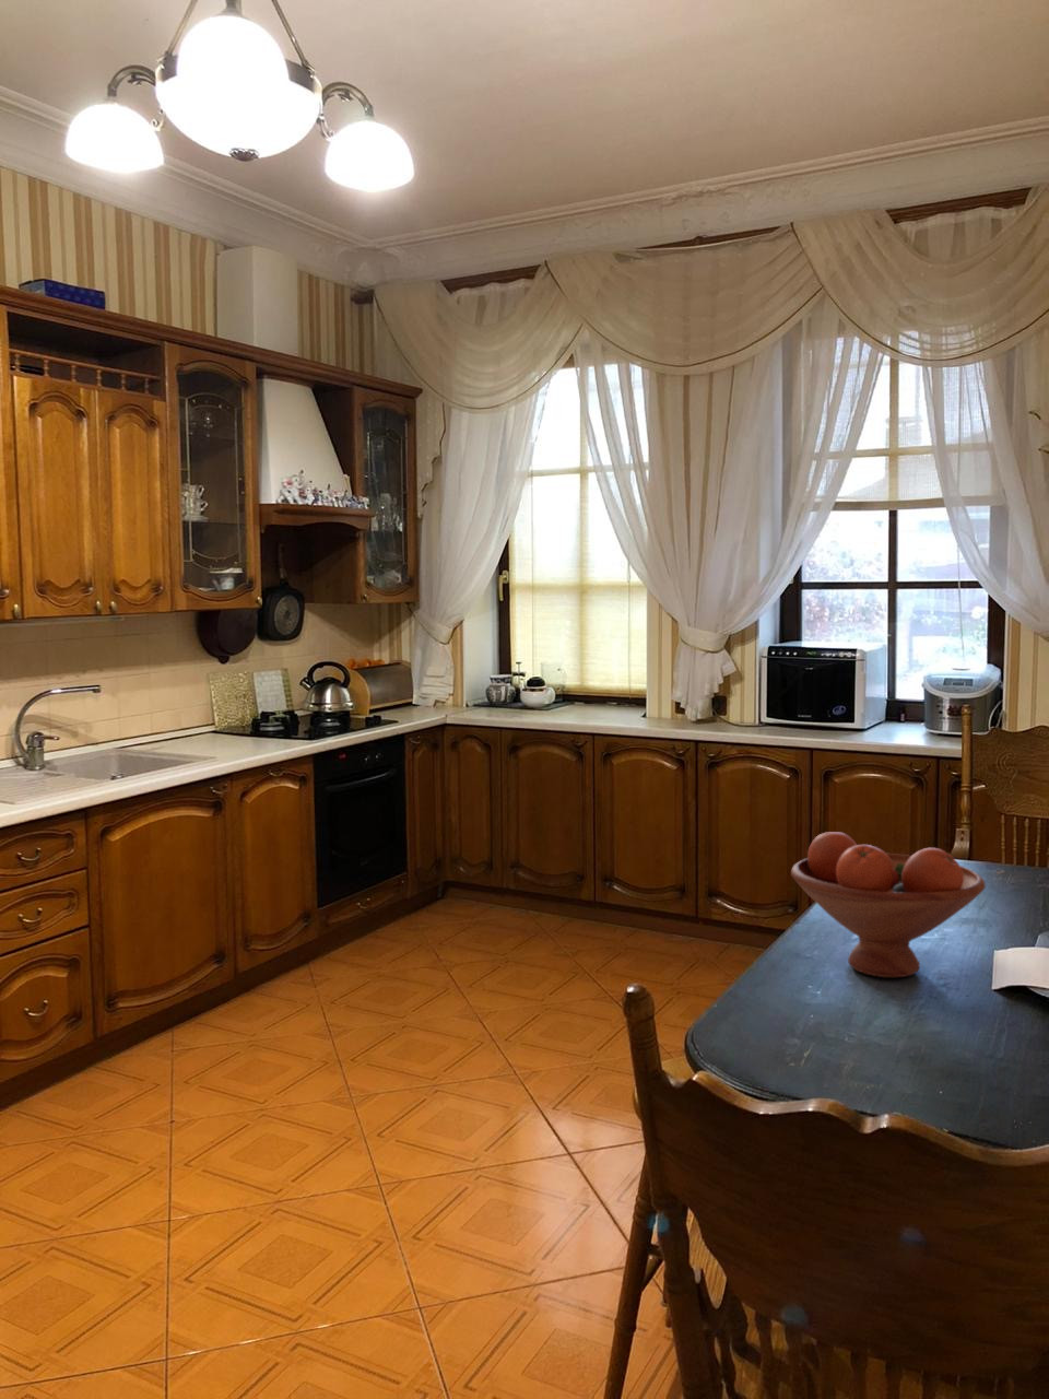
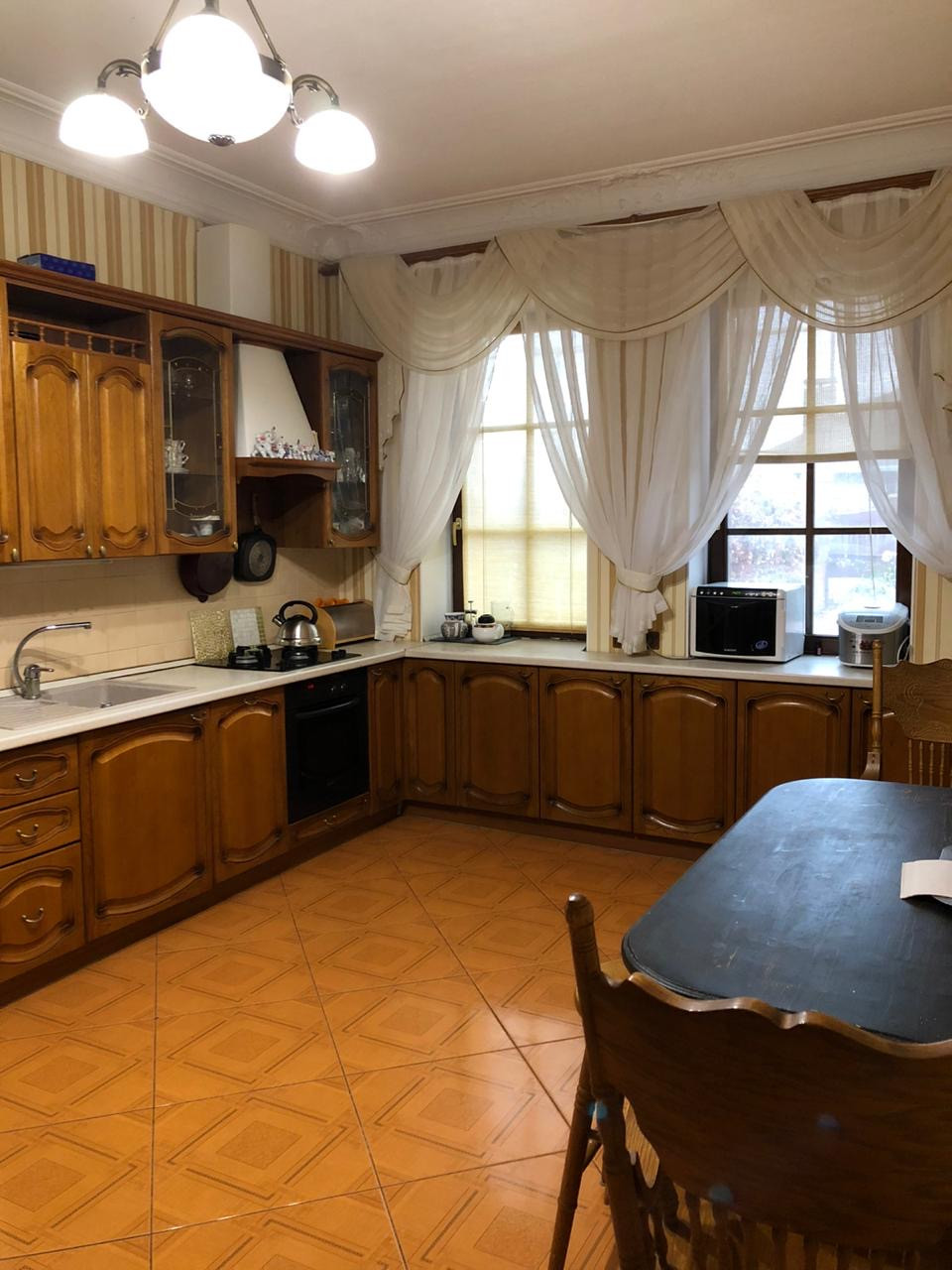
- fruit bowl (885, 902)
